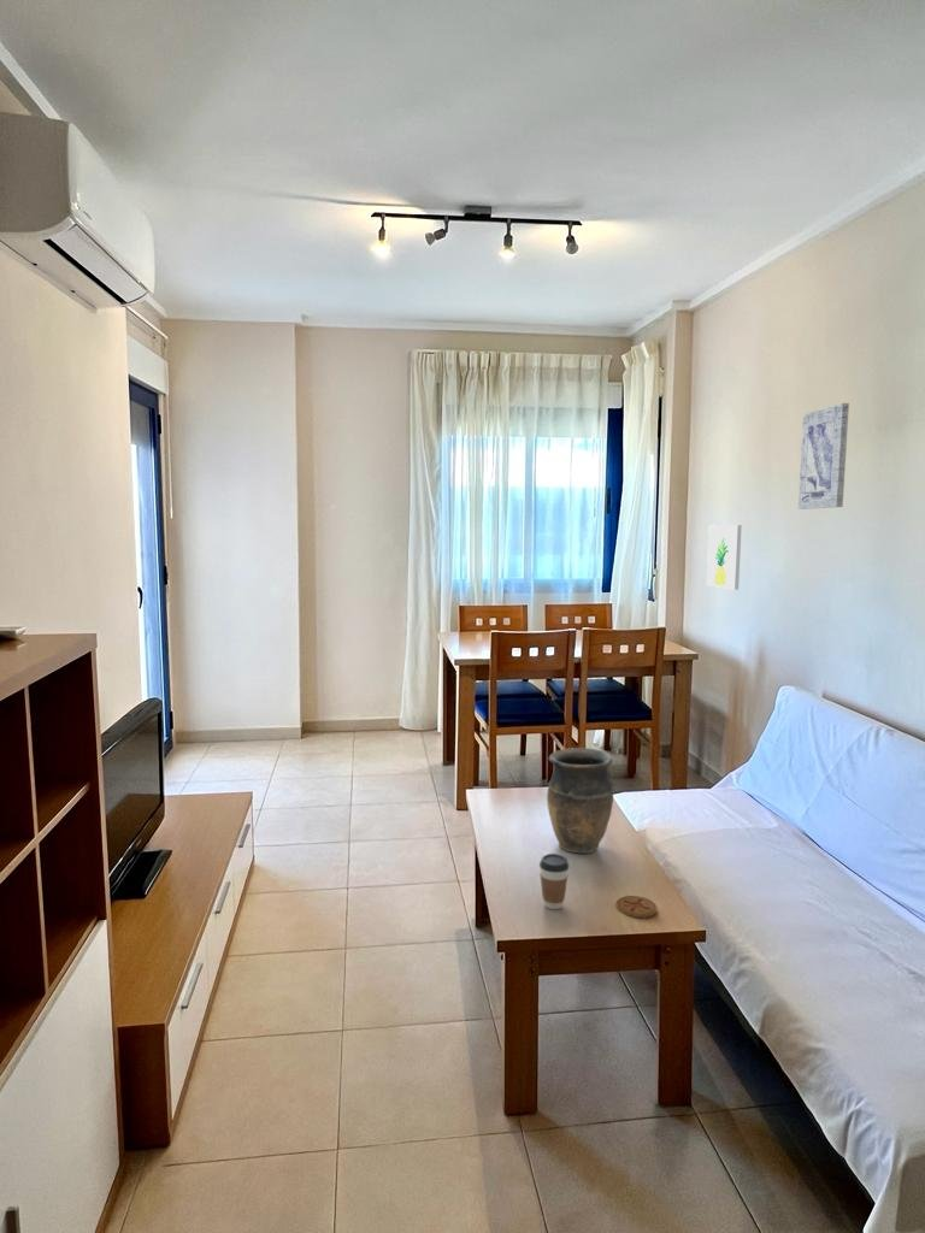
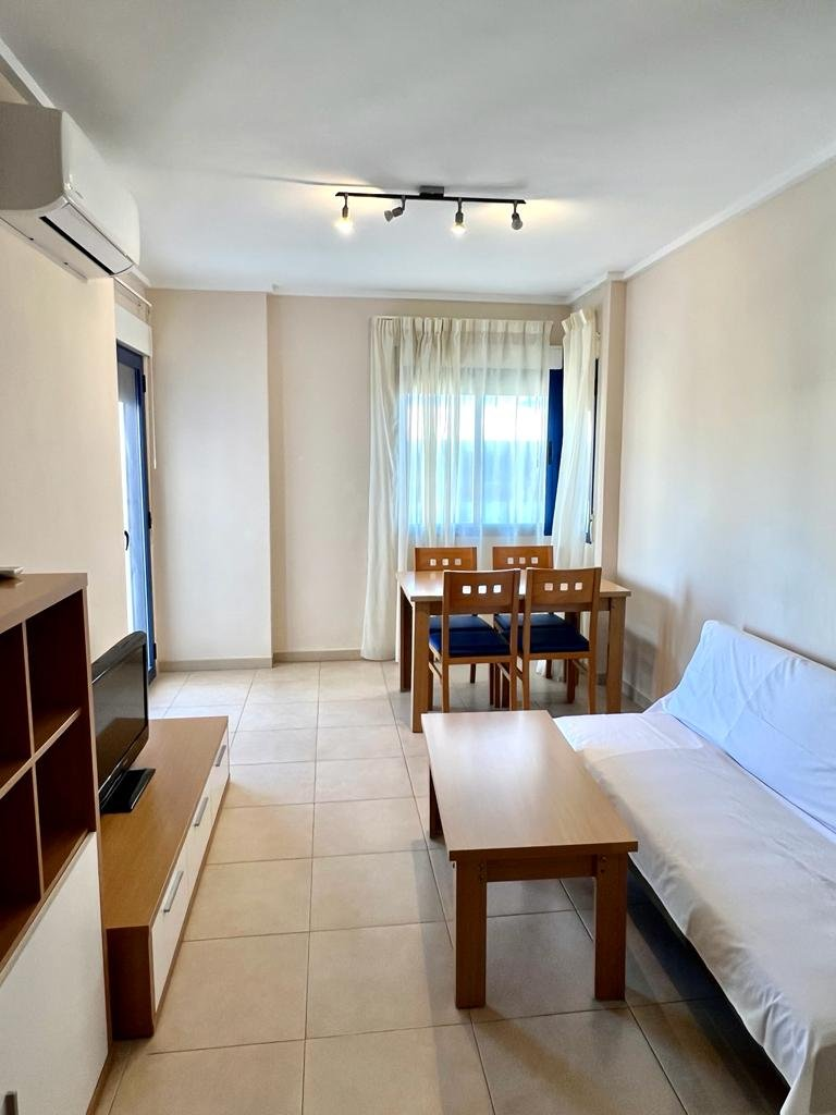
- coaster (636, 905)
- vase (579, 801)
- wall art (723, 556)
- coffee cup (553, 881)
- wall art (821, 459)
